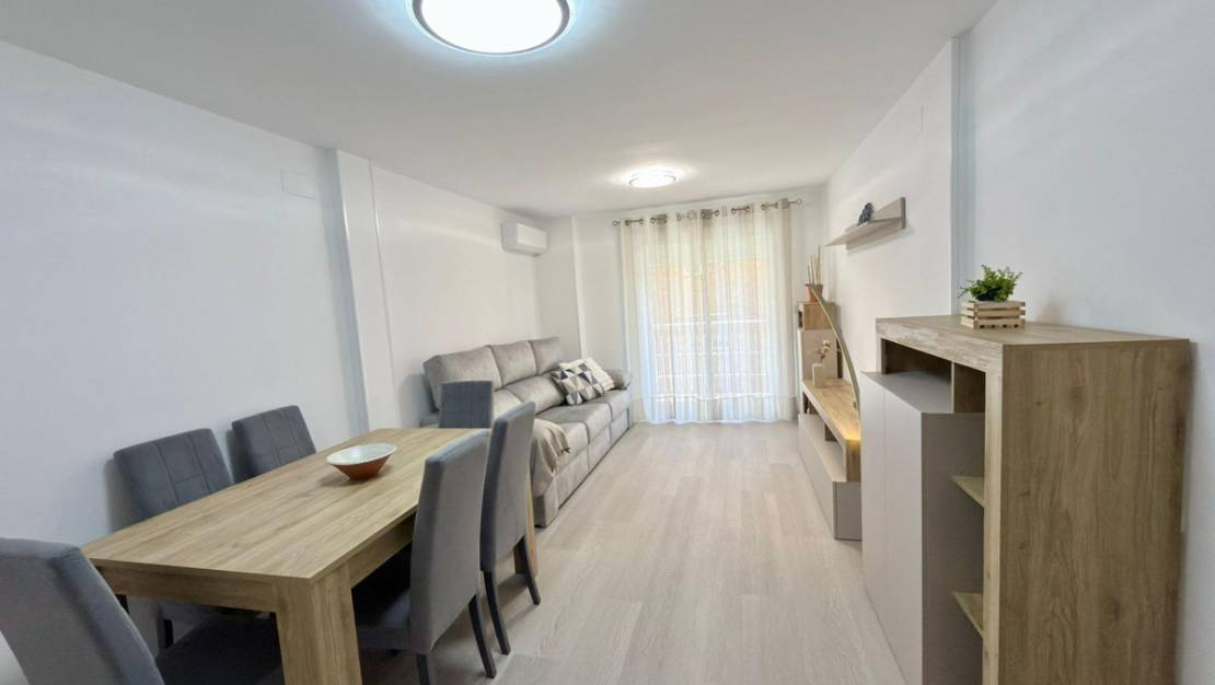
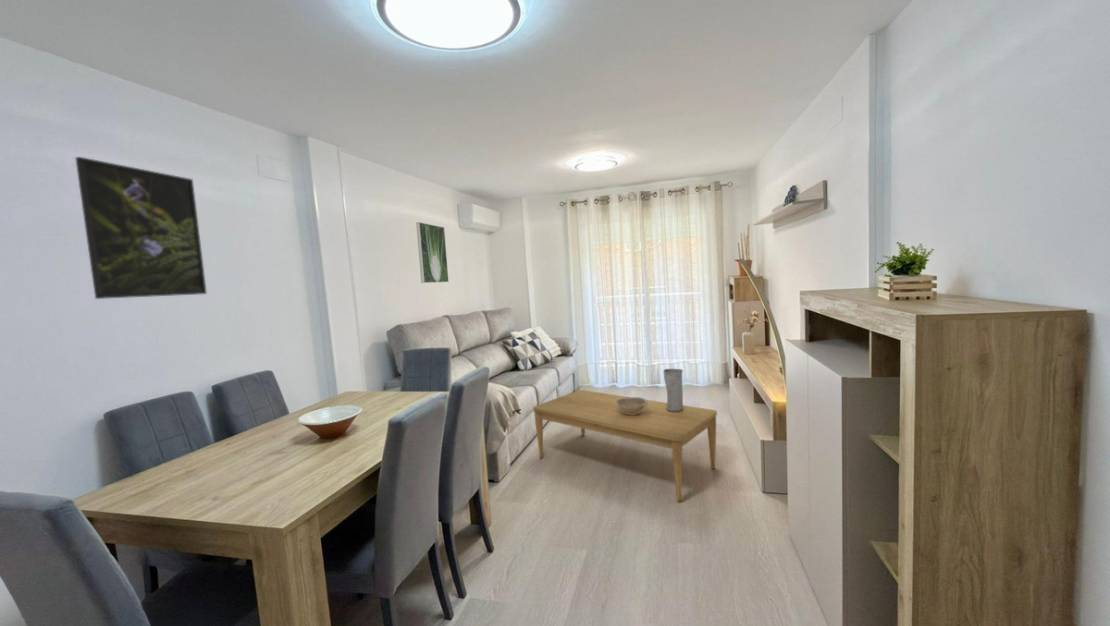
+ decorative bowl (631, 406)
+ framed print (433, 253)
+ coffee table (621, 435)
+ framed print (148, 233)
+ vase (673, 389)
